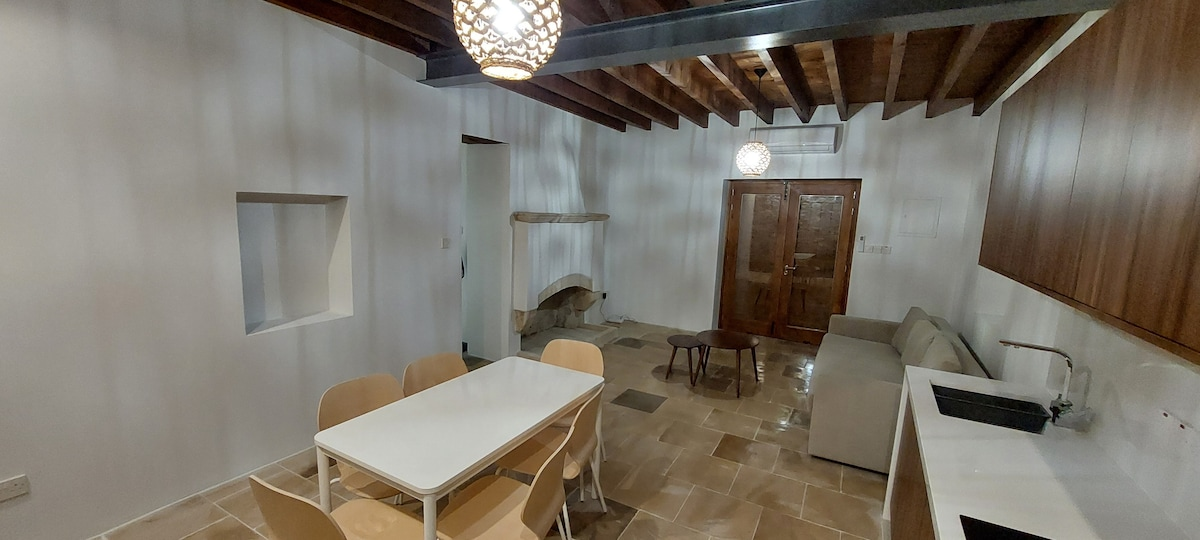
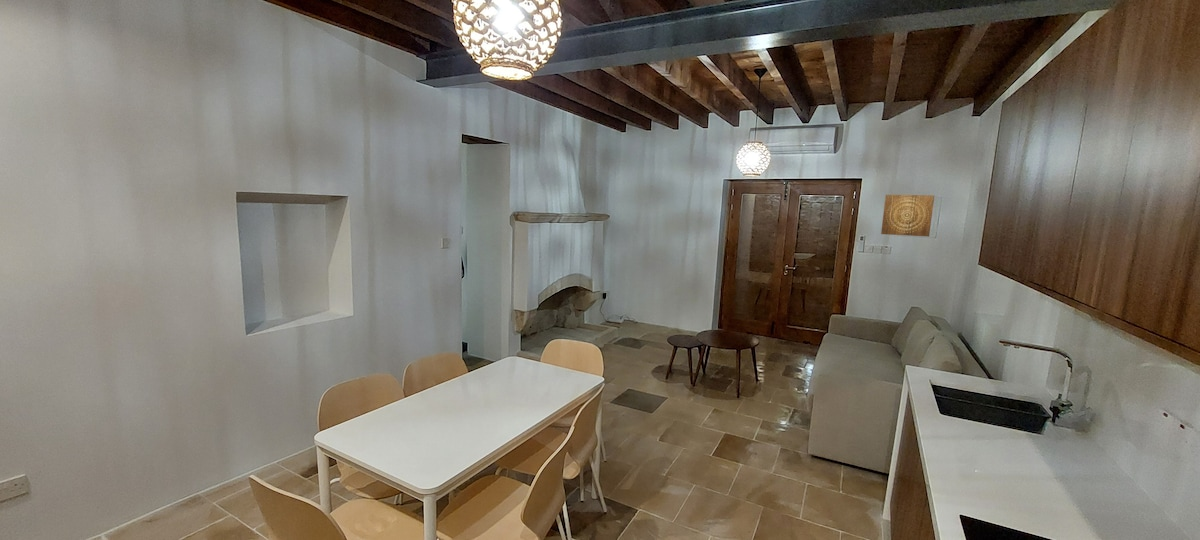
+ wall art (907, 215)
